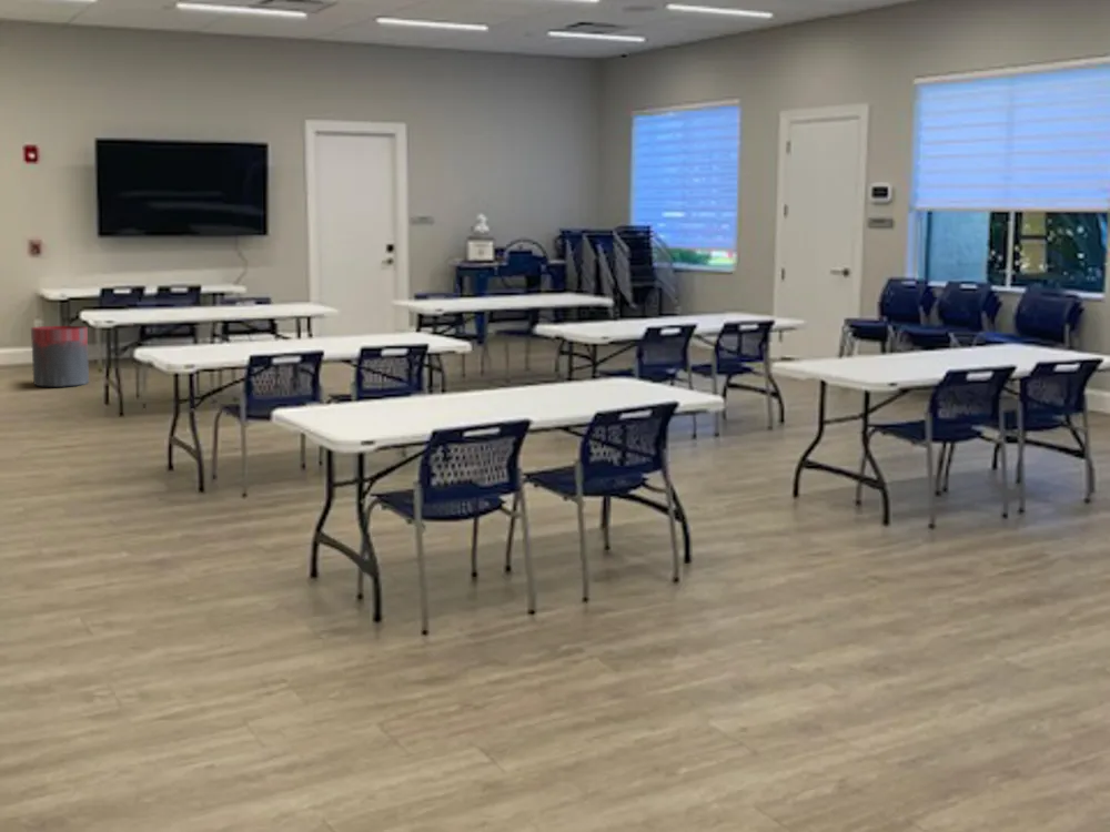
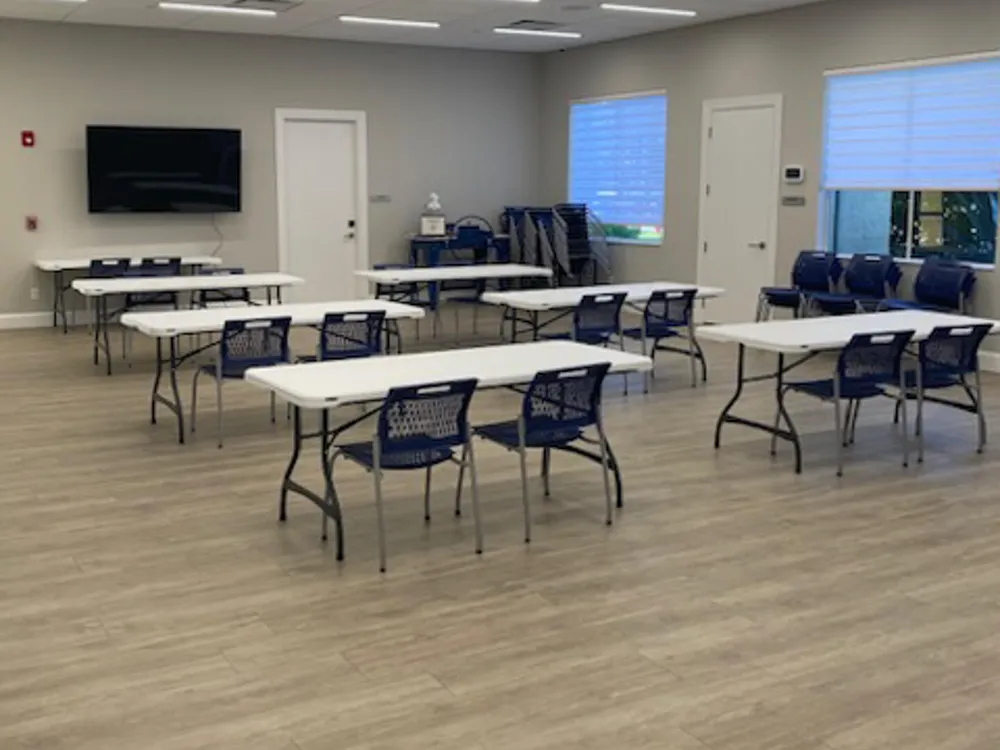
- trash can (60, 355)
